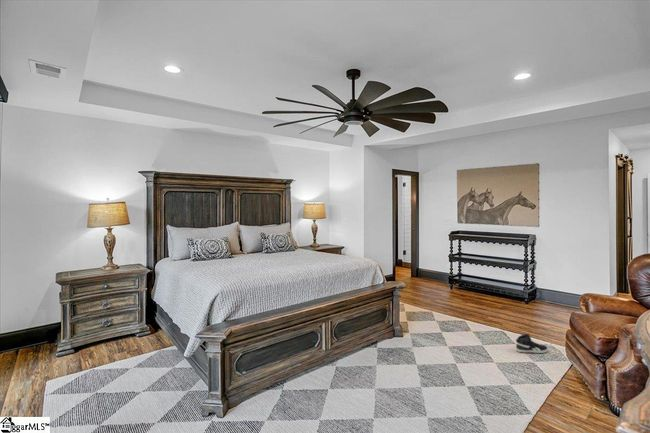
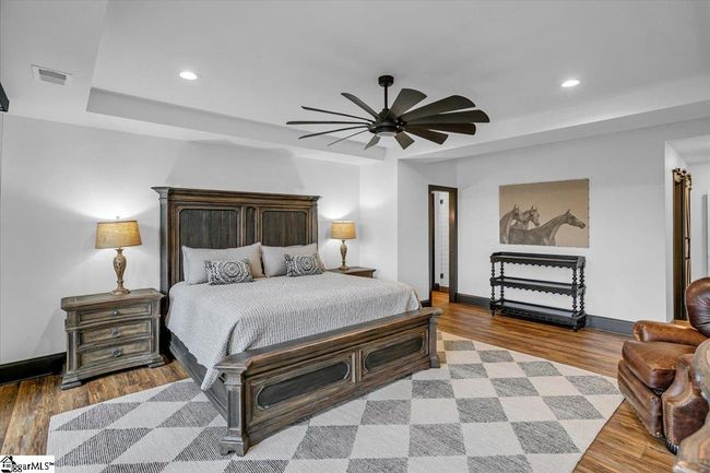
- sneaker (532, 342)
